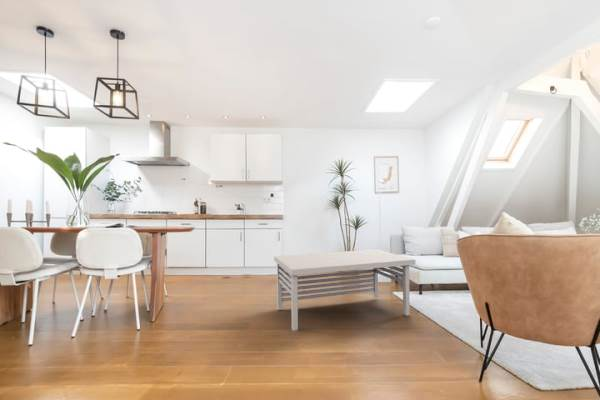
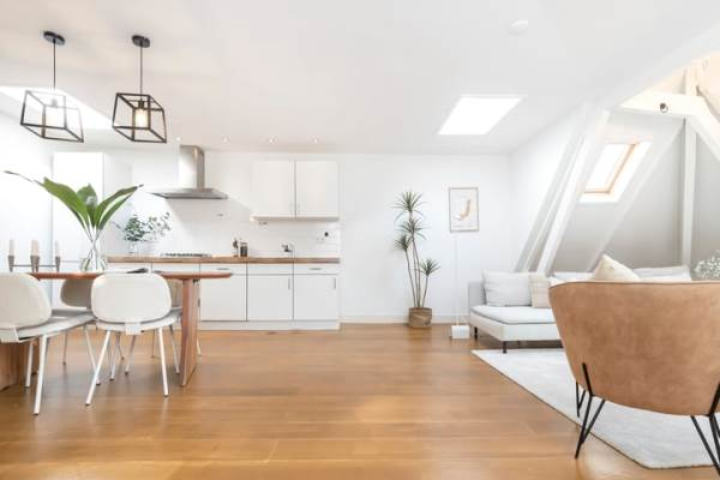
- coffee table (342, 284)
